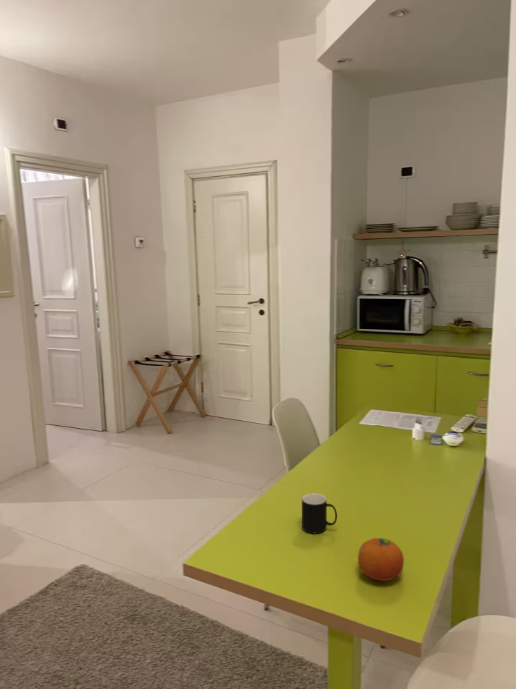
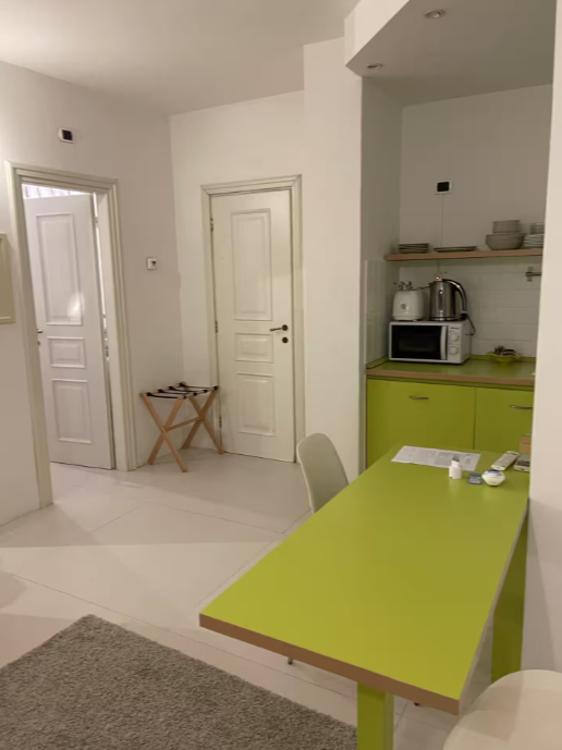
- cup (319, 514)
- fruit (380, 559)
